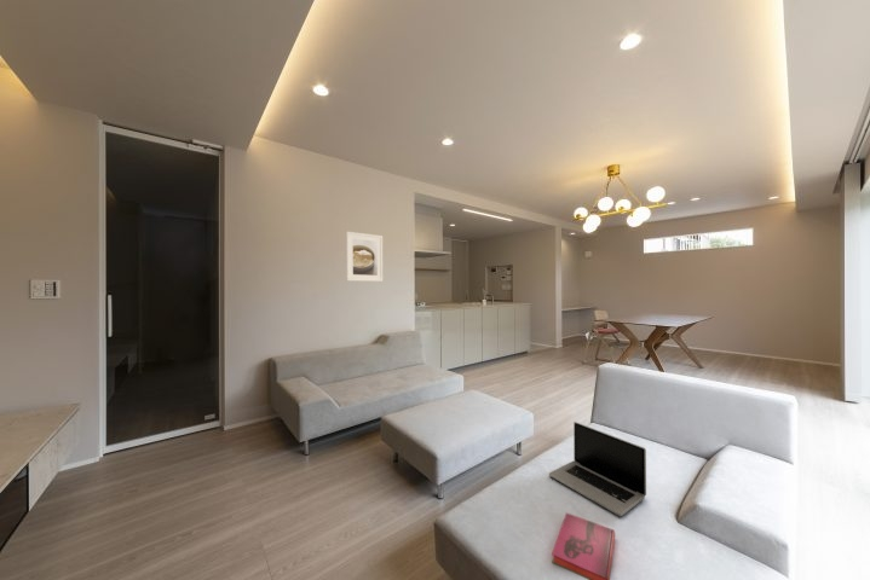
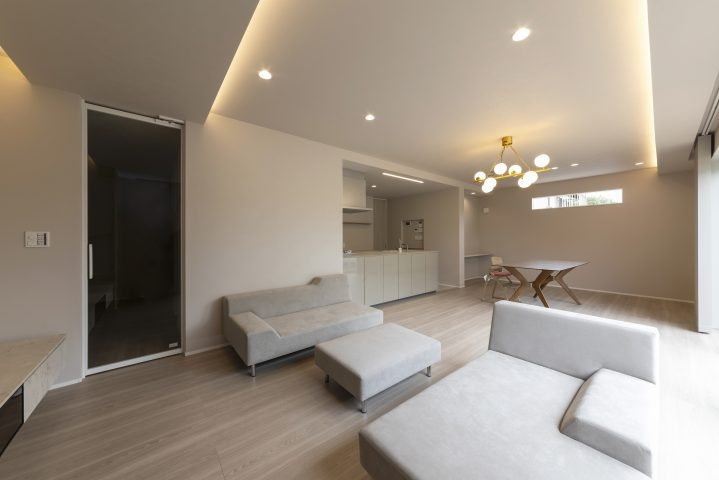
- laptop (594, 463)
- hardback book (584, 545)
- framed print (364, 257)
